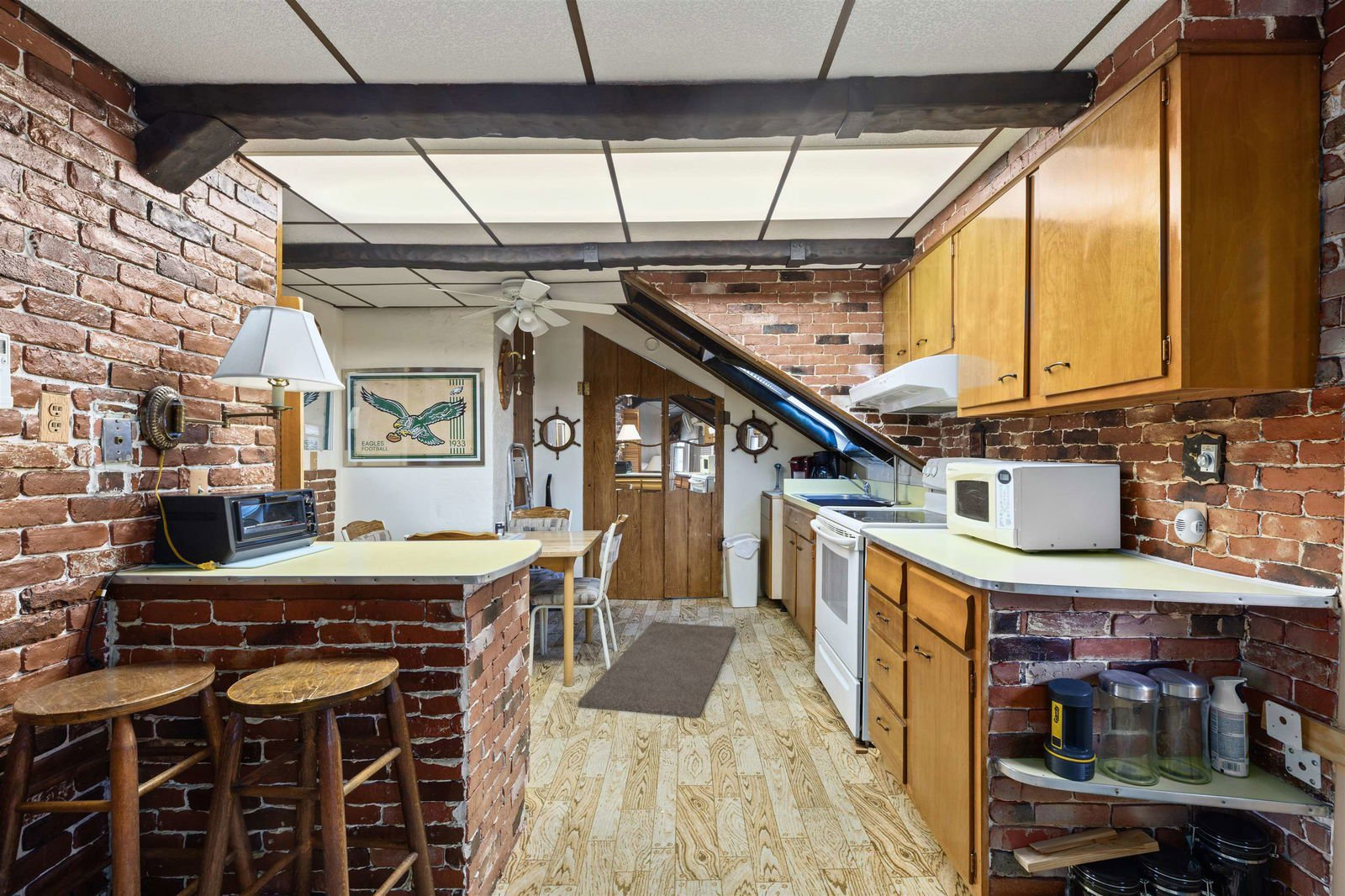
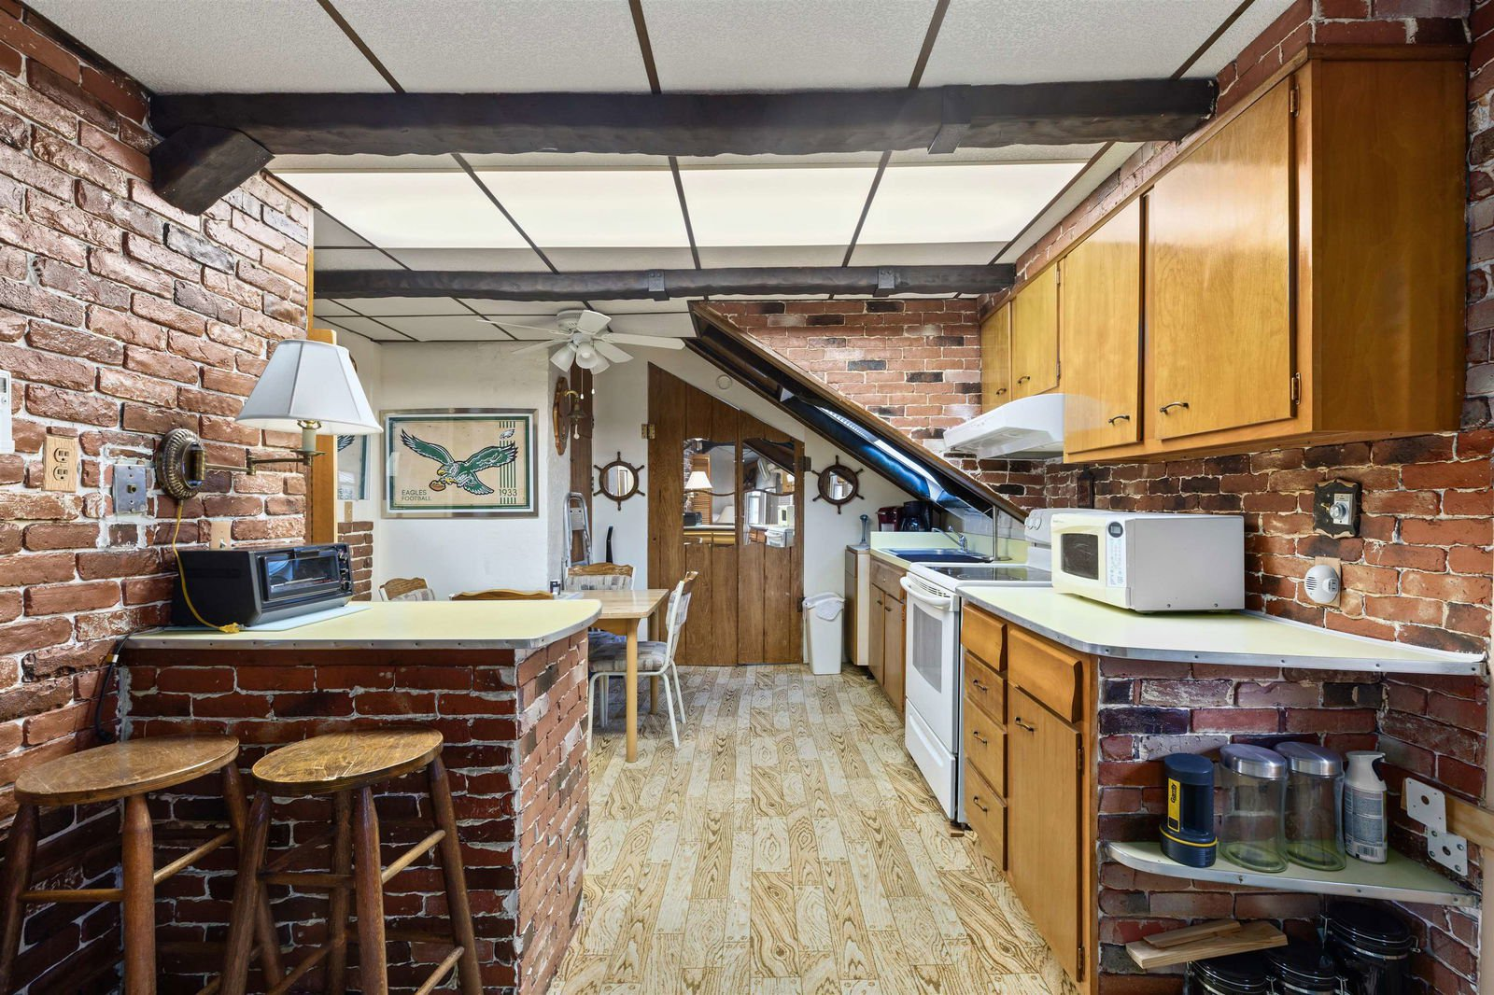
- rug (670, 660)
